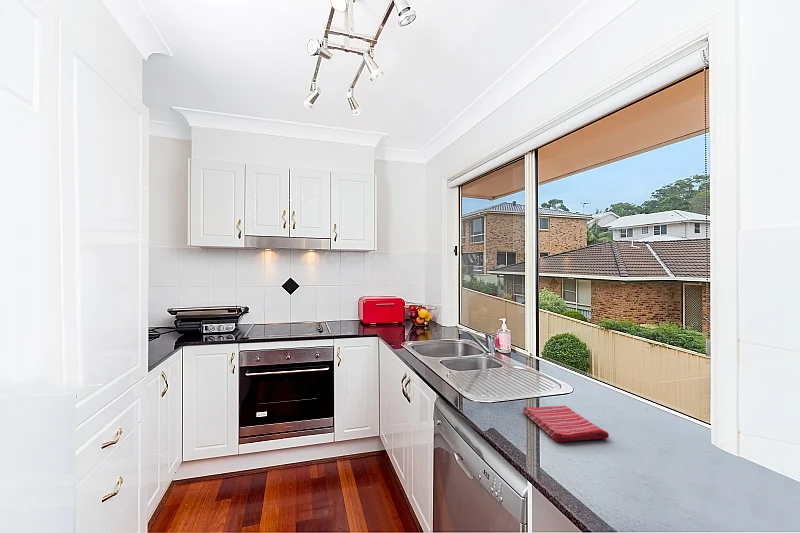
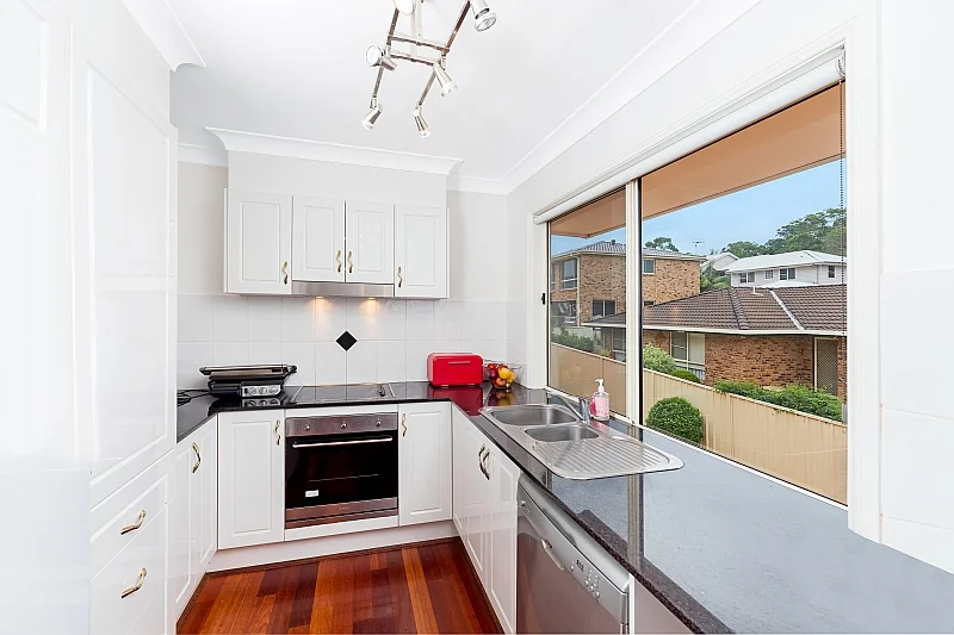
- dish towel (562, 421)
